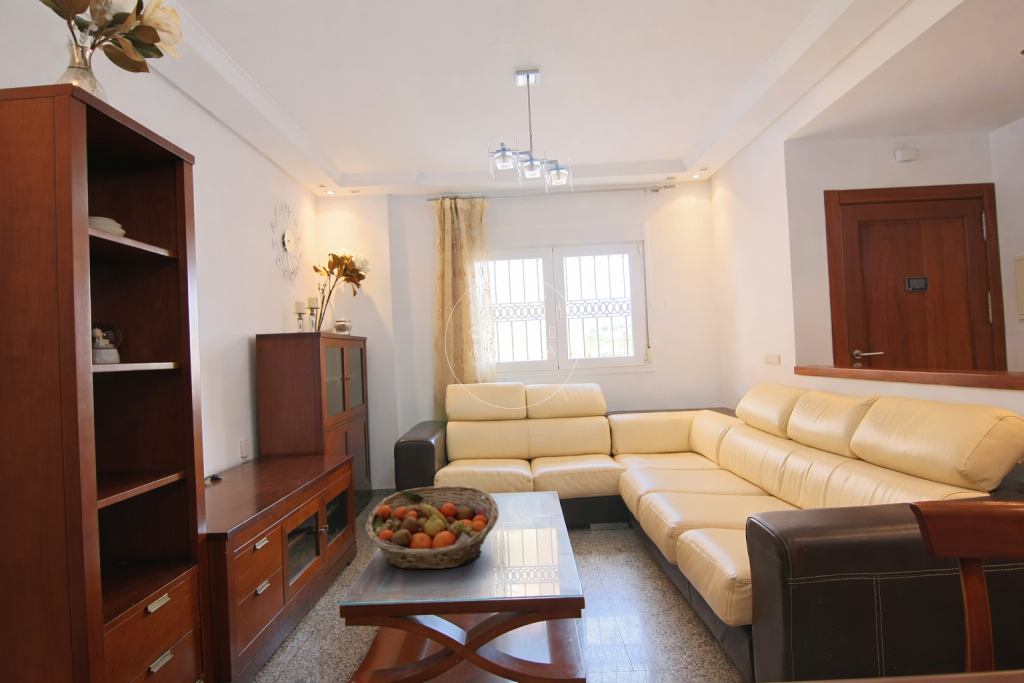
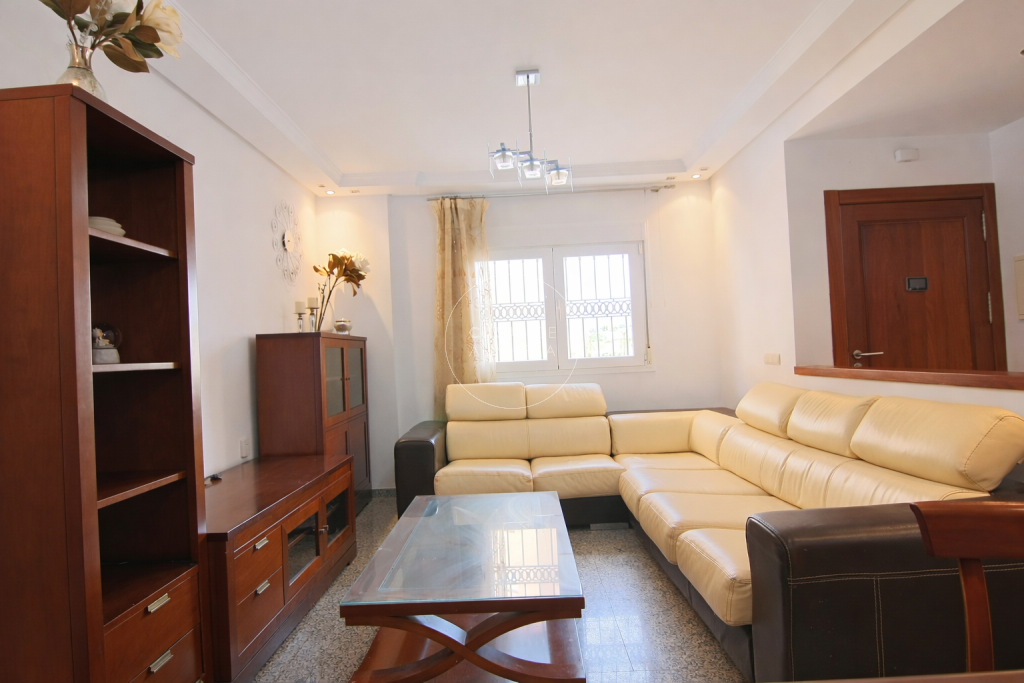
- fruit basket (433, 525)
